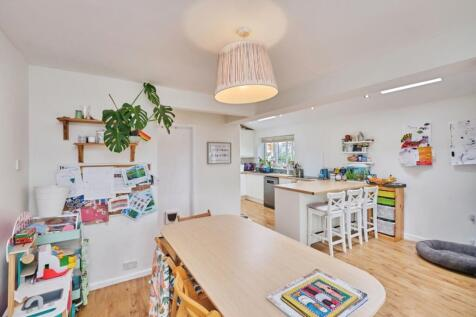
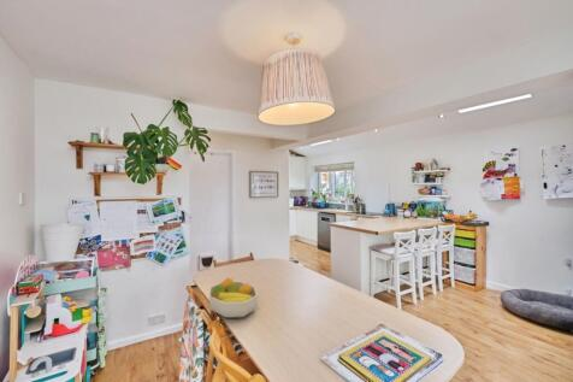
+ fruit bowl (232, 295)
